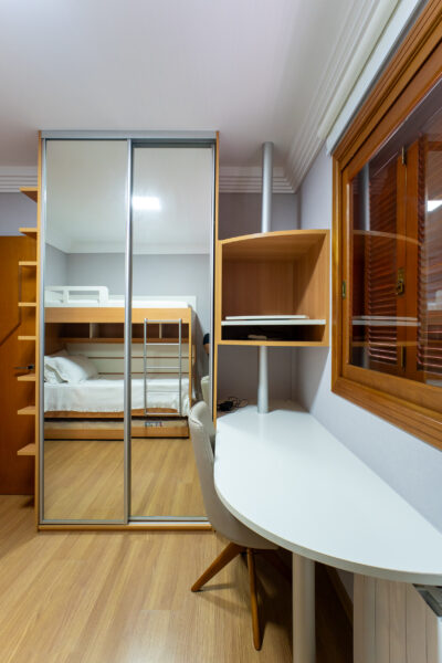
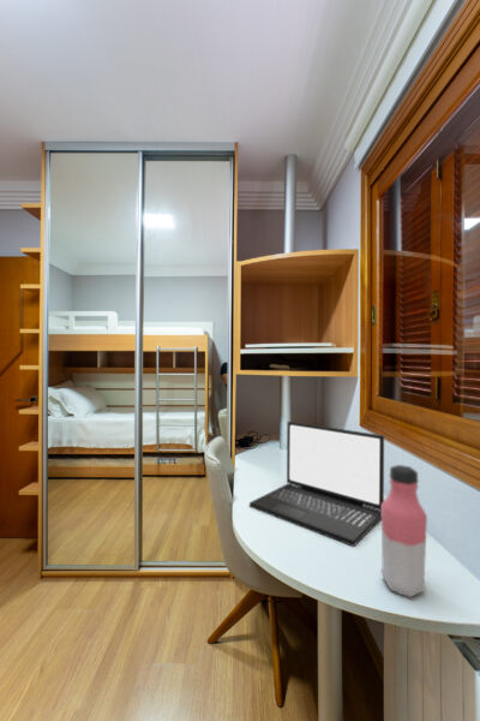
+ laptop (314, 472)
+ water bottle (402, 526)
